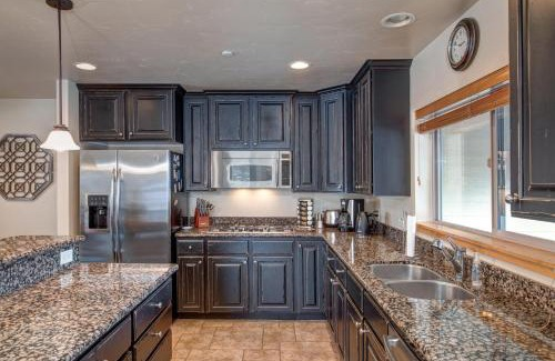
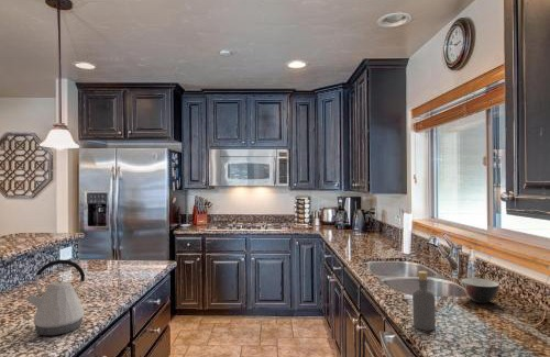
+ bottle (424, 299)
+ soup bowl (480, 291)
+ kettle (57, 294)
